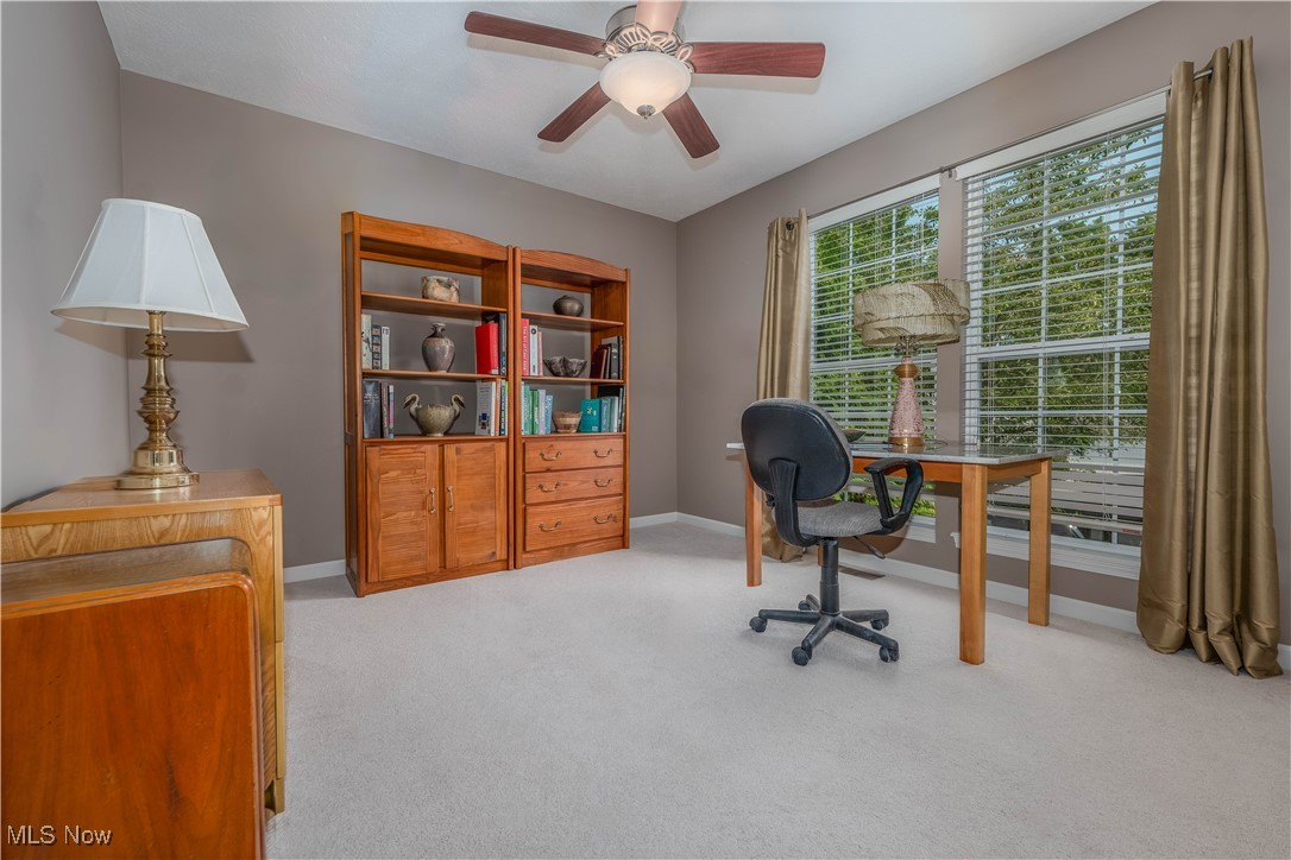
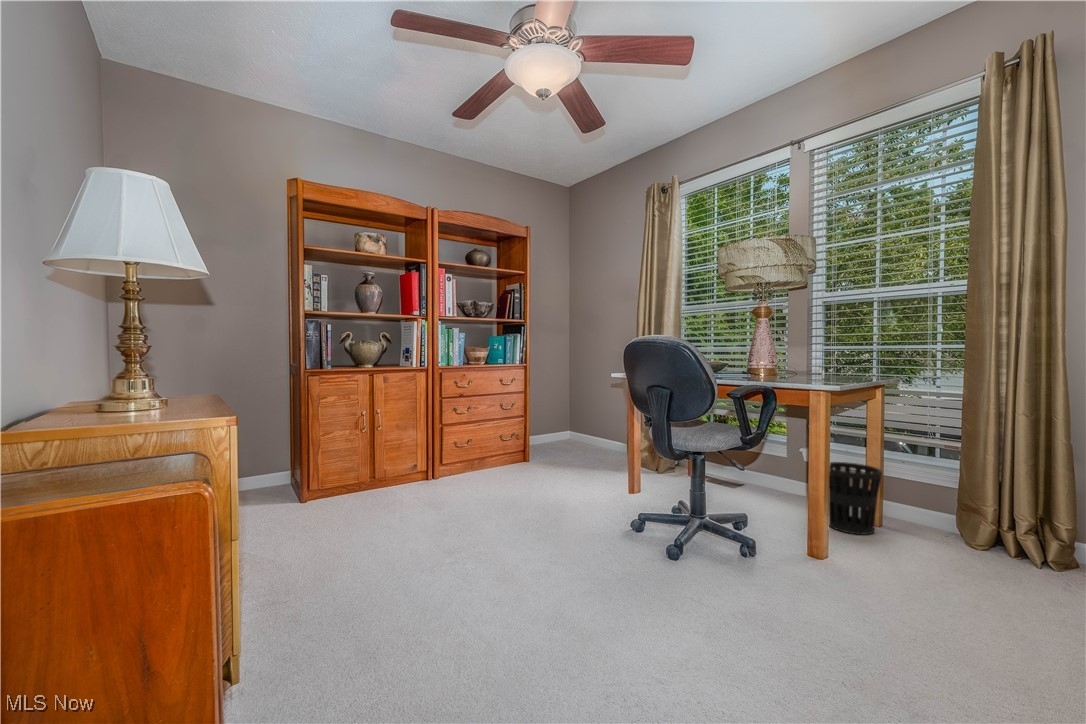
+ wastebasket (850, 497)
